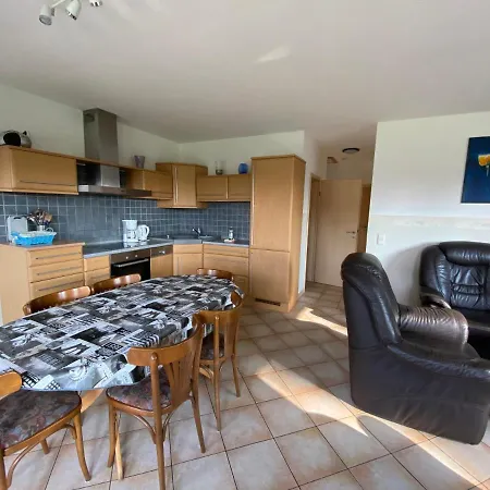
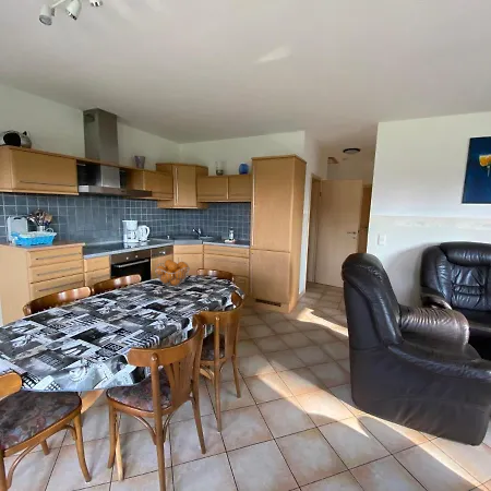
+ fruit basket (172, 272)
